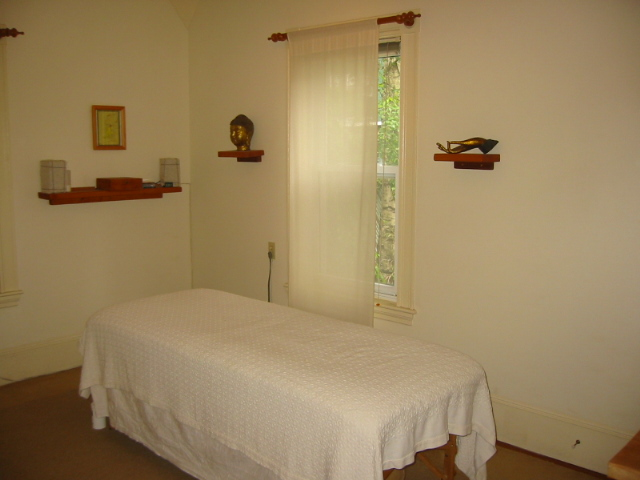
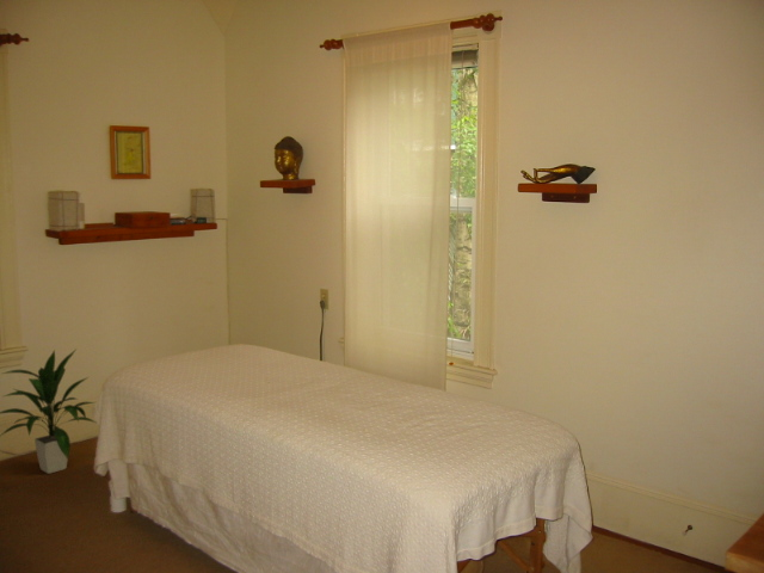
+ indoor plant (49, 412)
